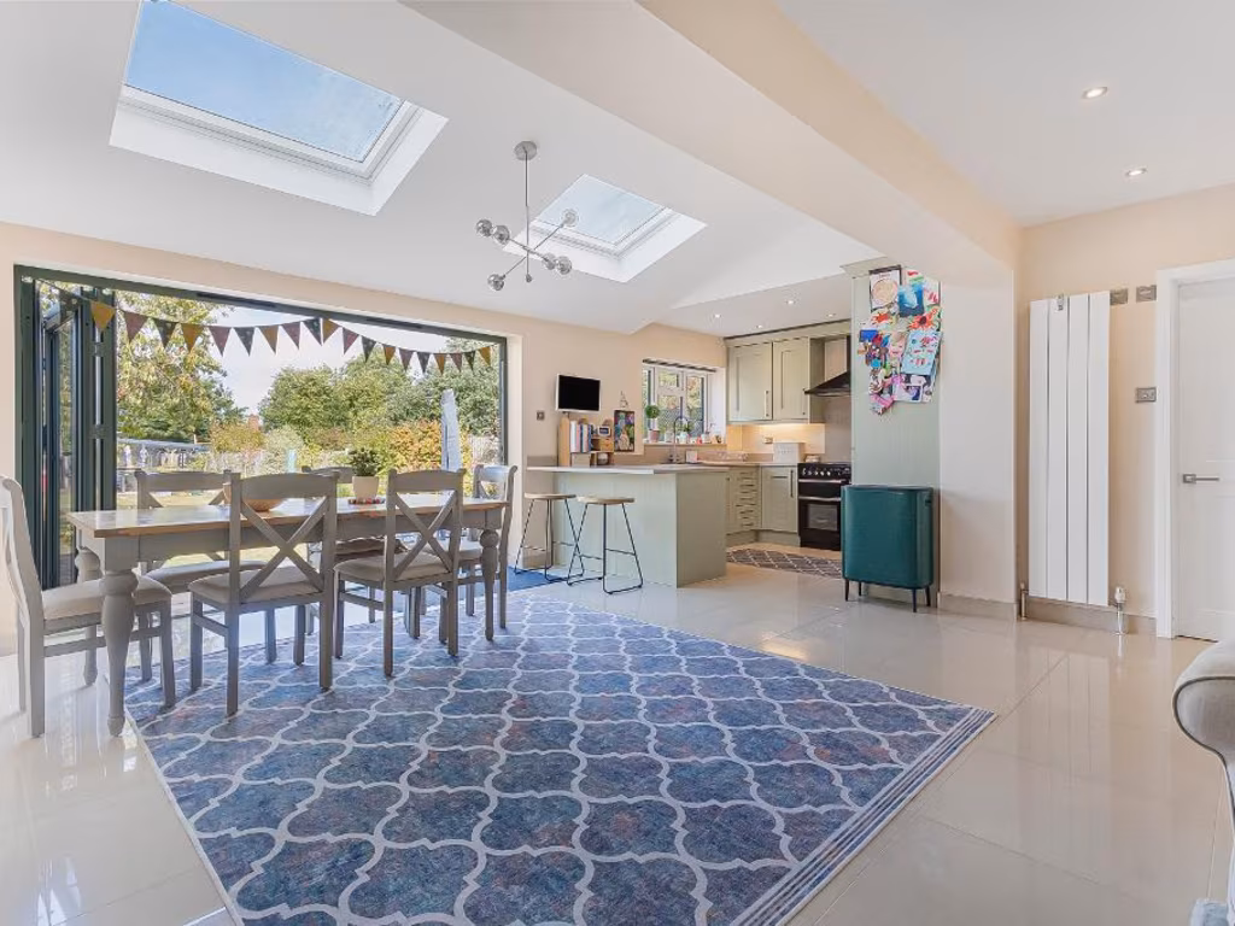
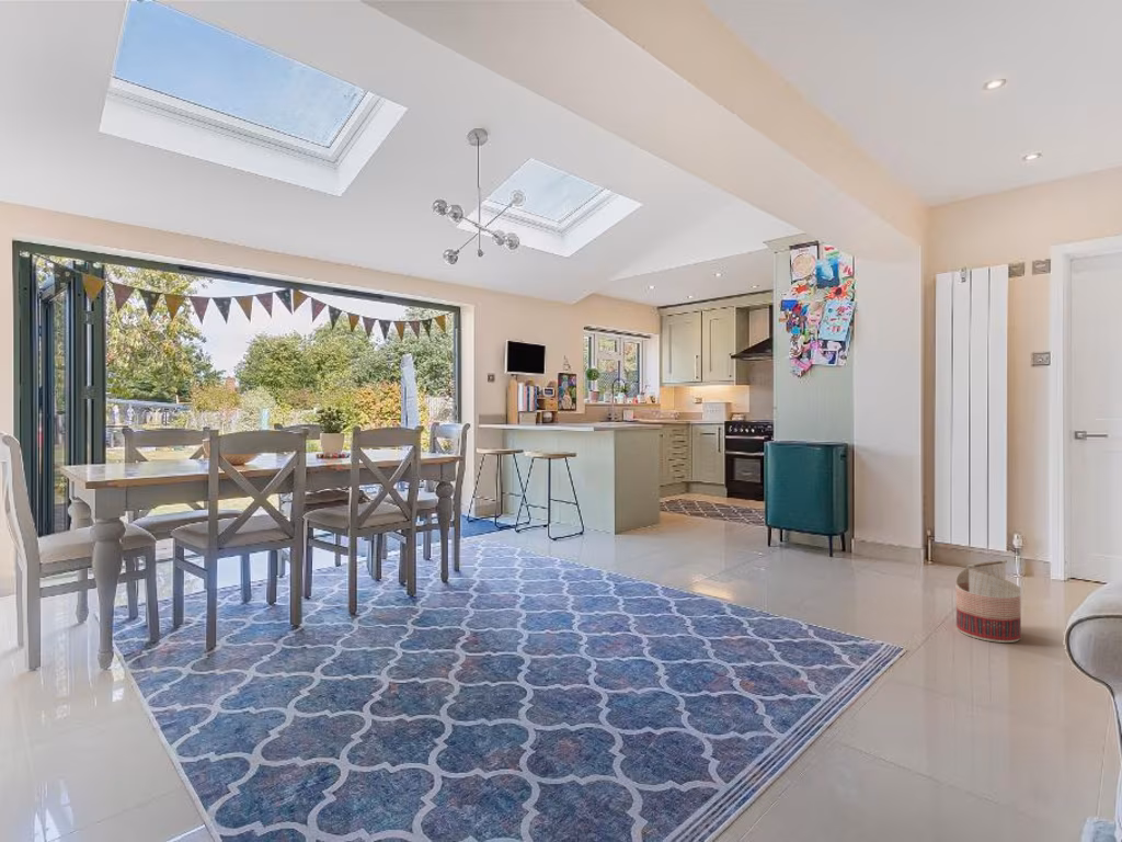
+ basket (987, 598)
